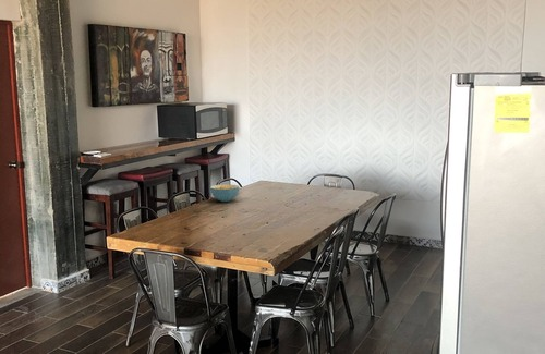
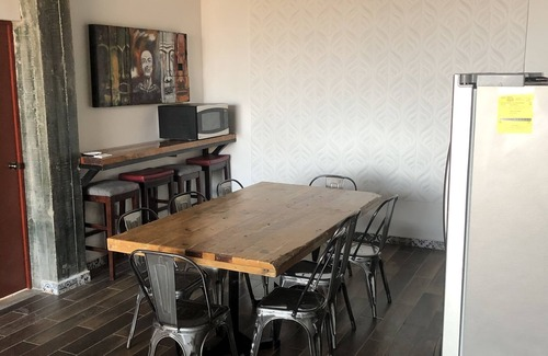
- cereal bowl (225, 193)
